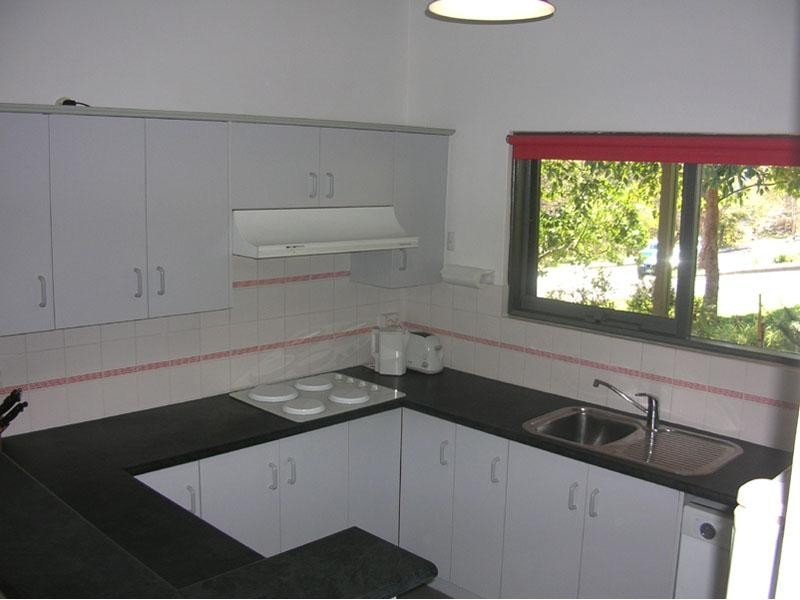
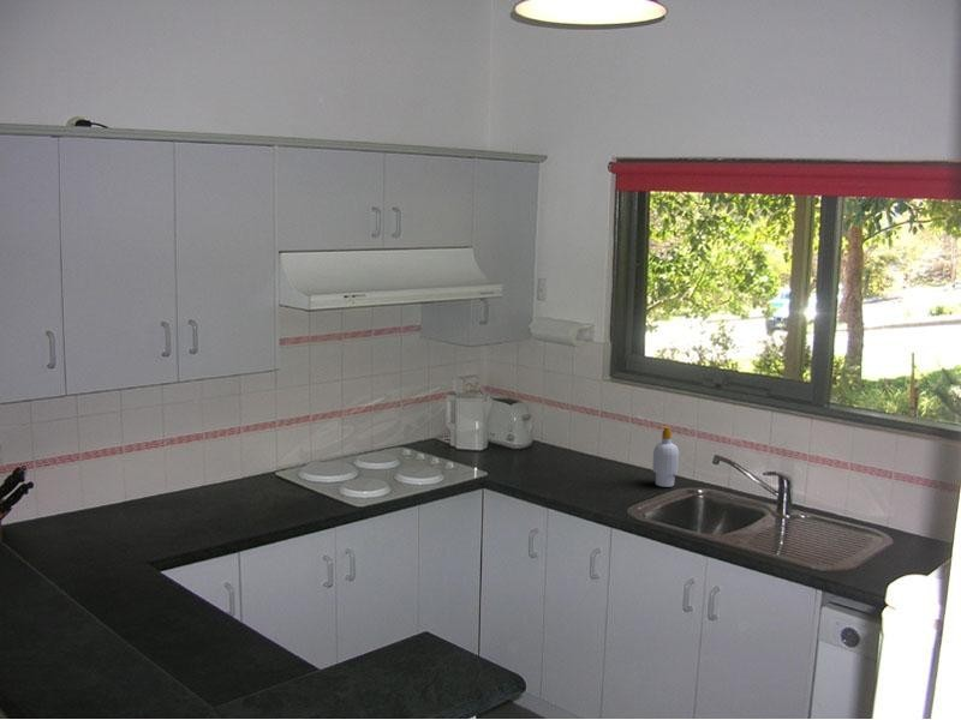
+ soap bottle (665, 456)
